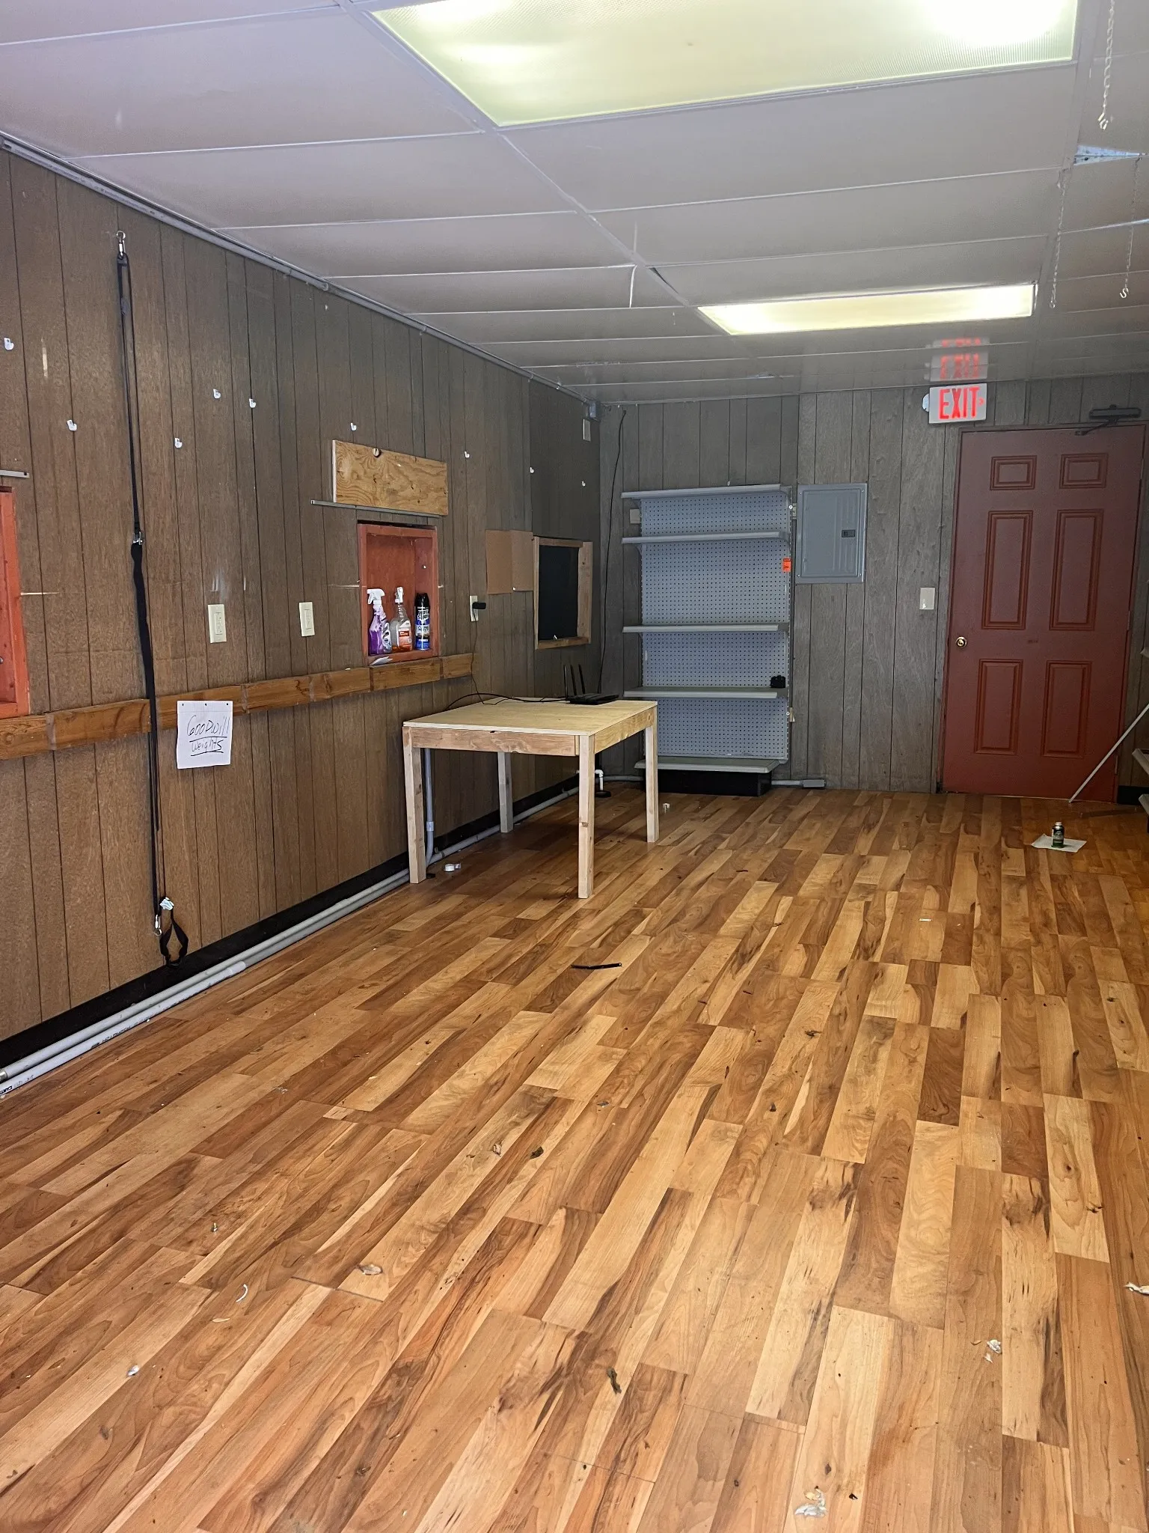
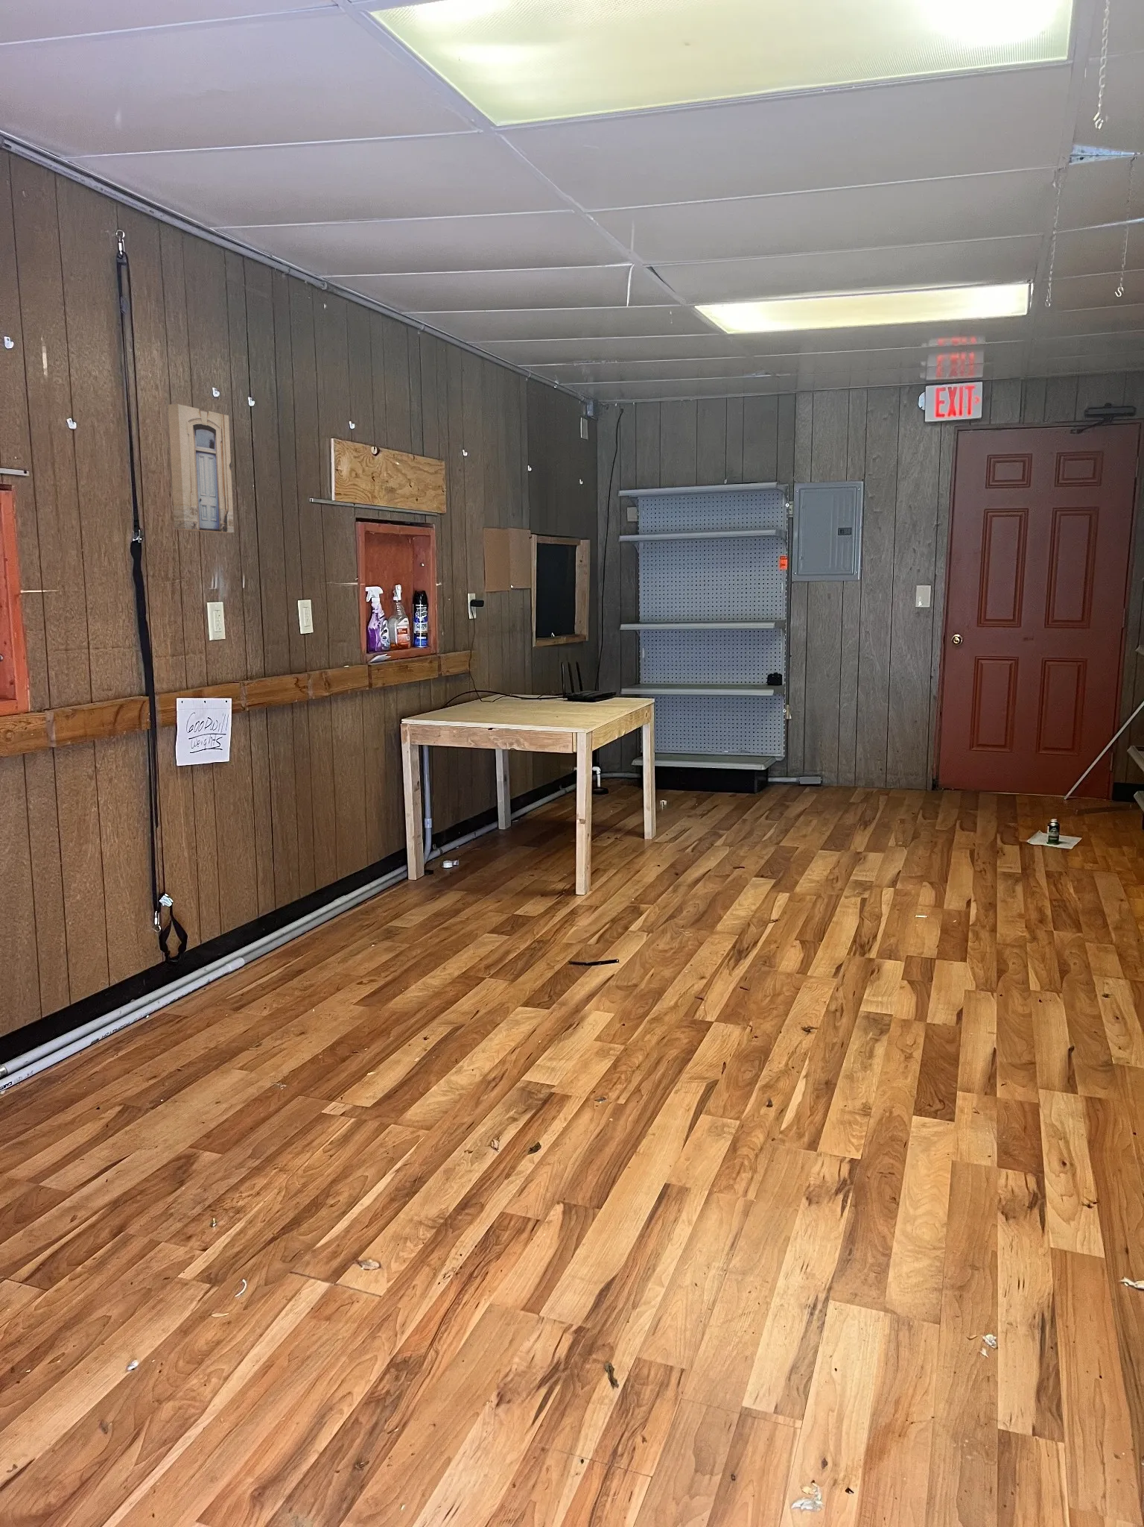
+ wall art (202, 470)
